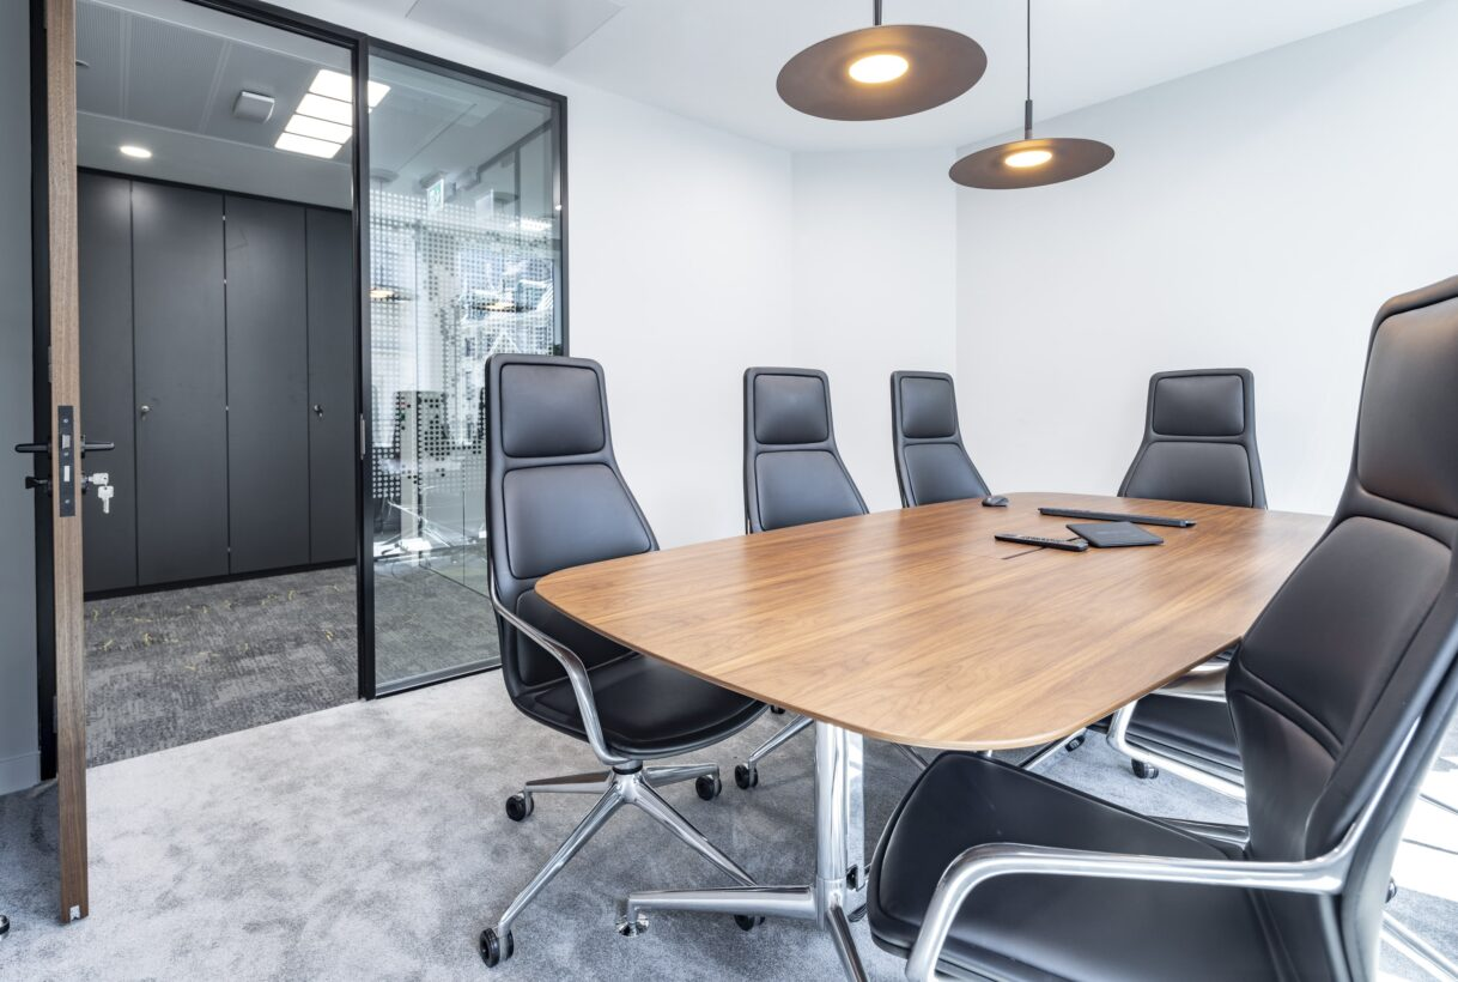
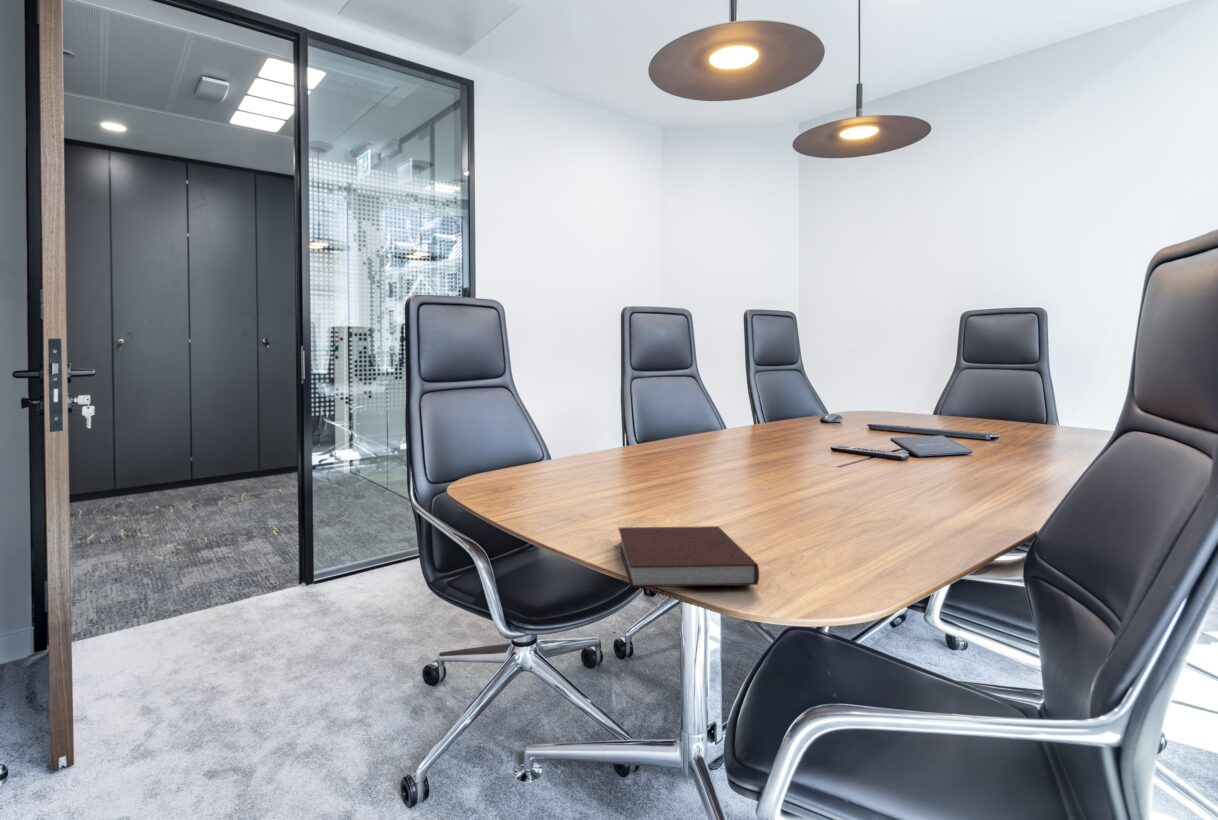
+ notebook (680, 553)
